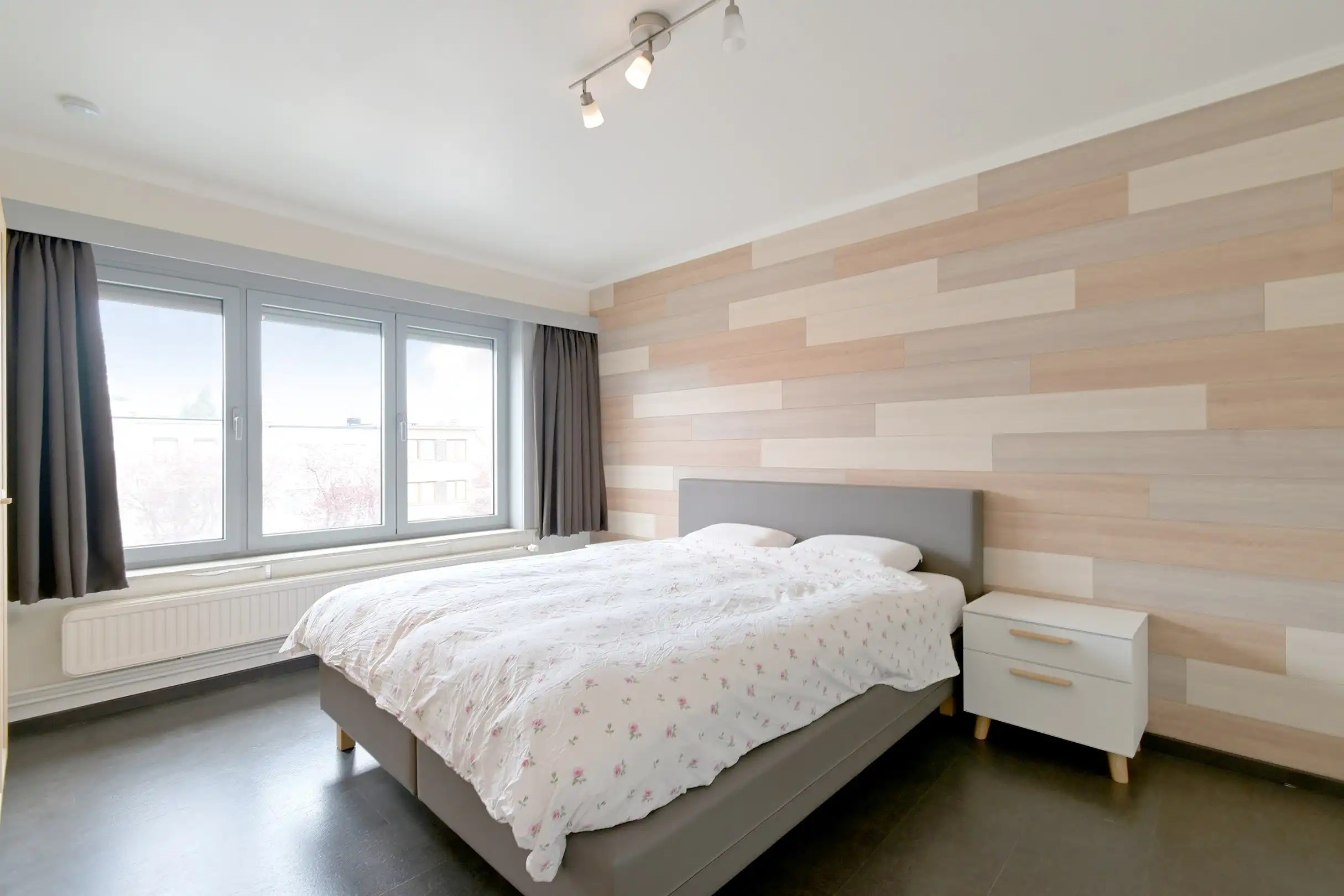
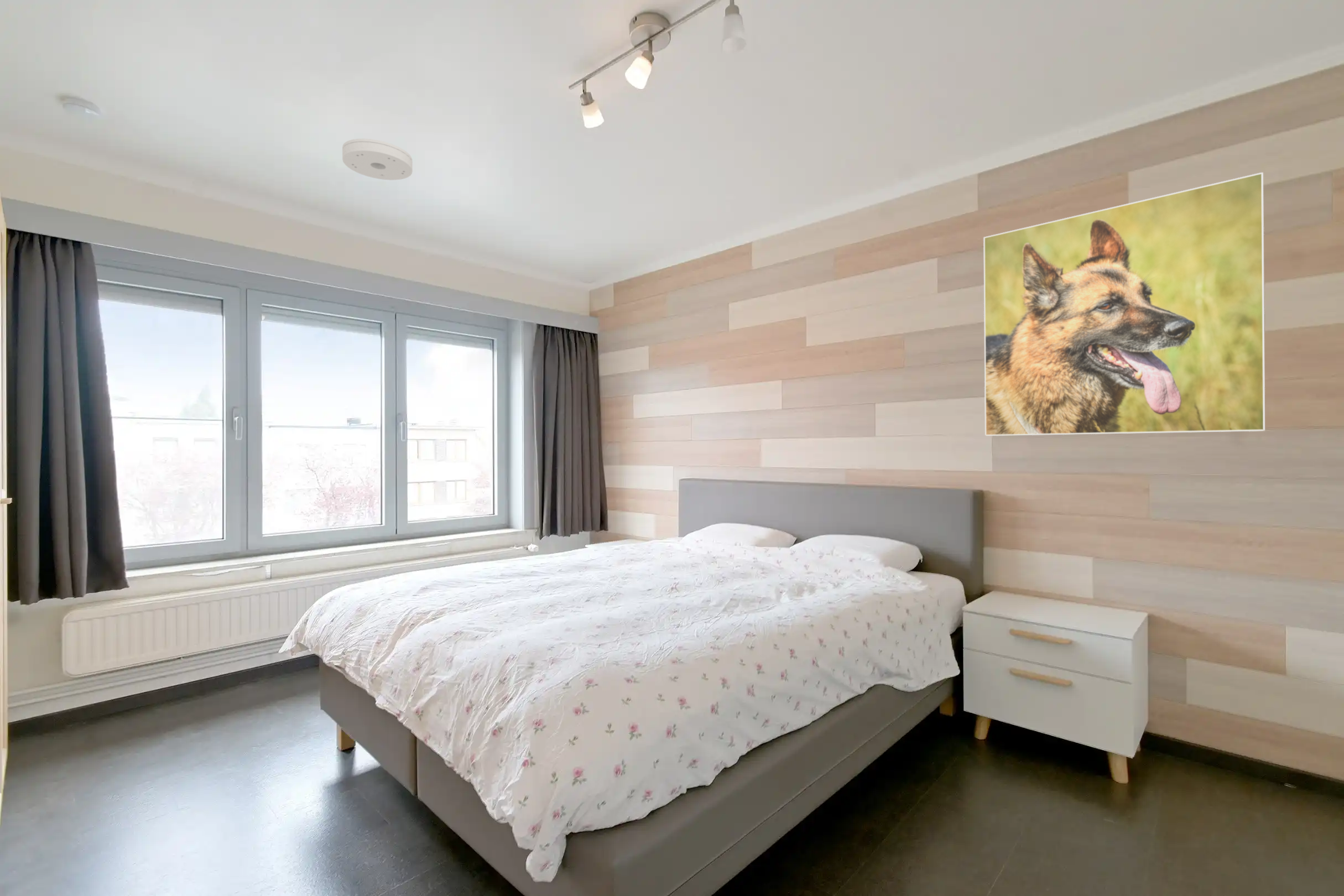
+ smoke detector (378, 160)
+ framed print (1106, 321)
